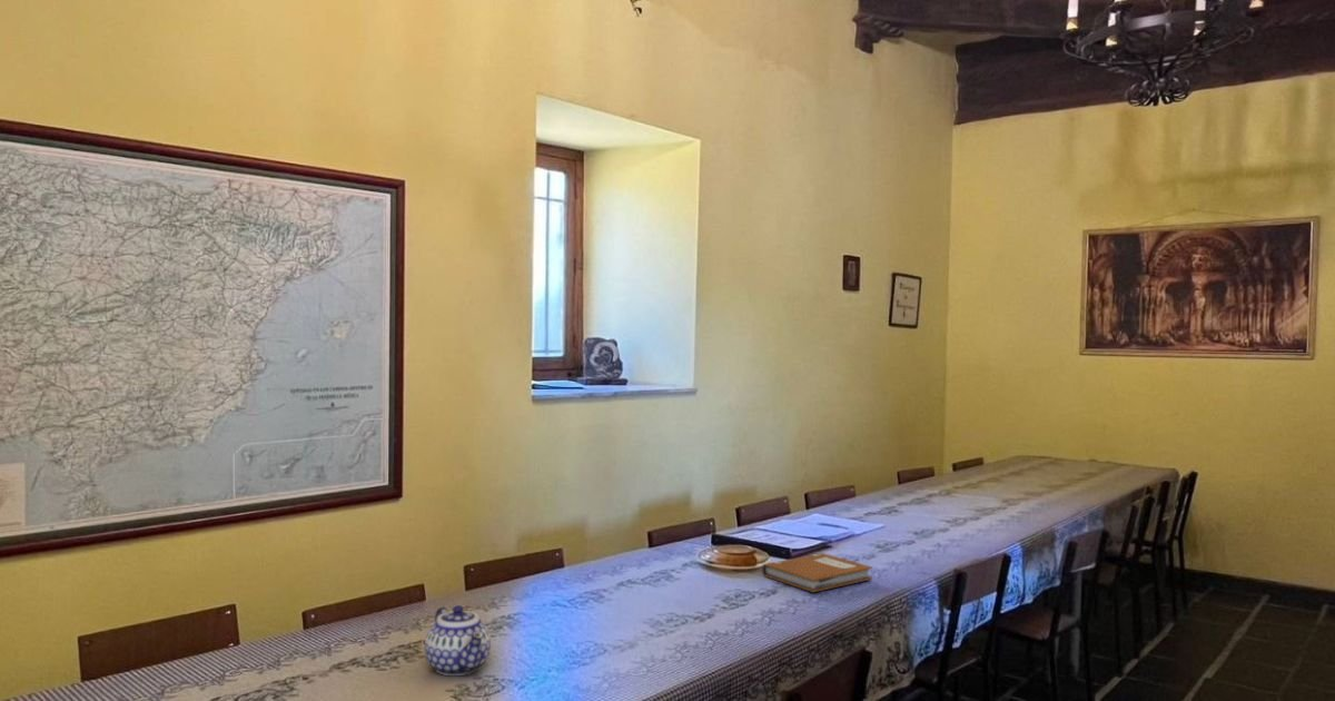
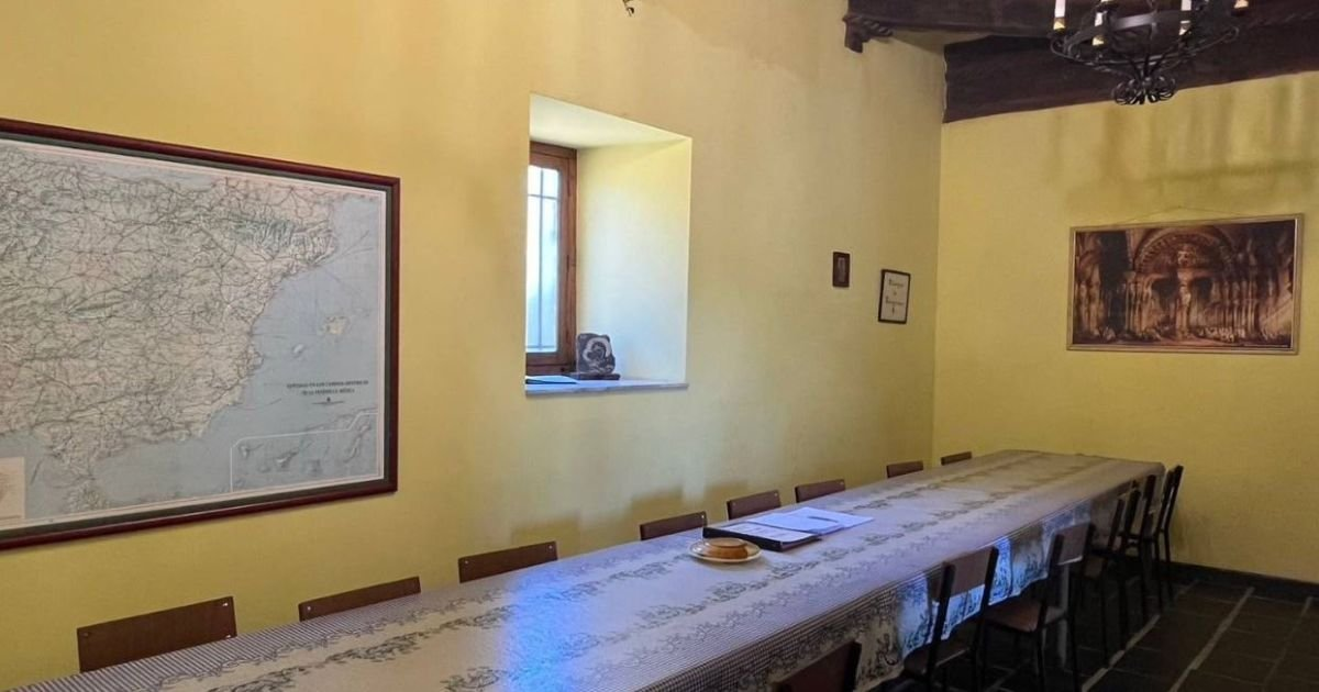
- notebook (818, 571)
- teapot (457, 636)
